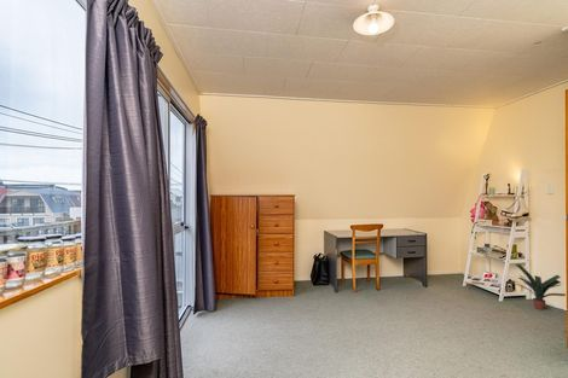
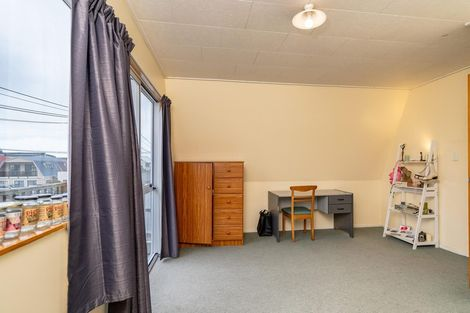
- potted plant (537, 287)
